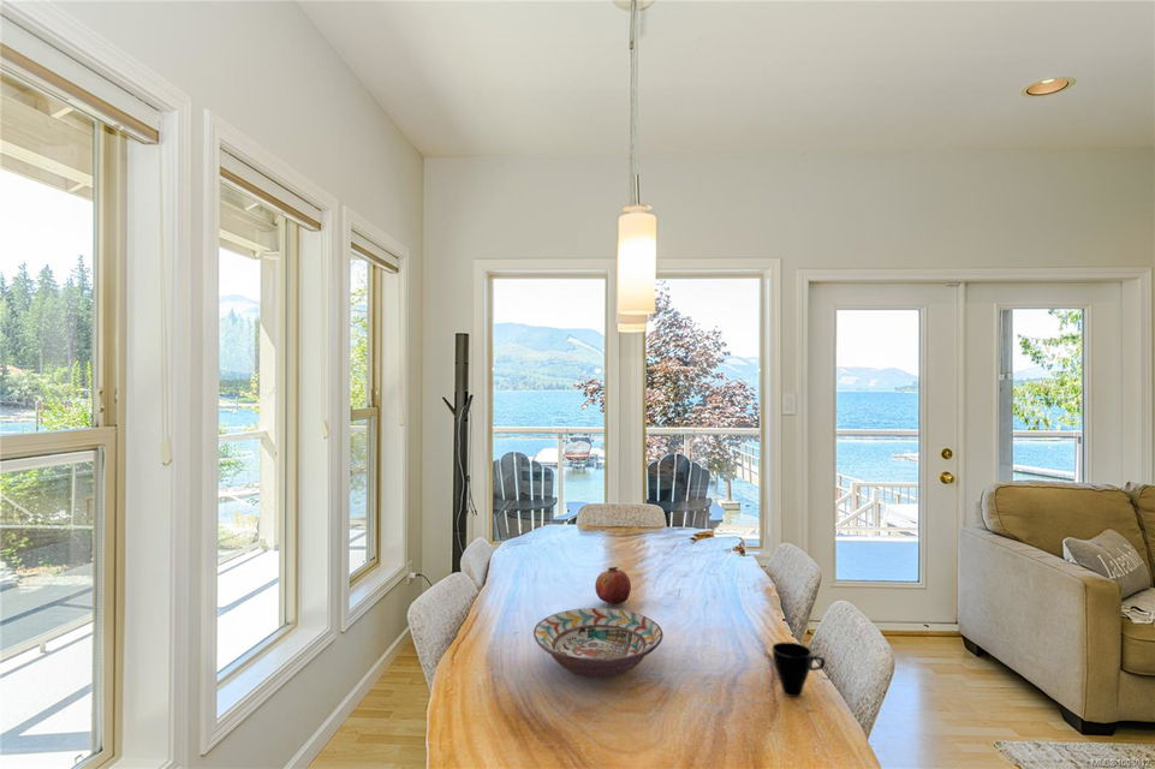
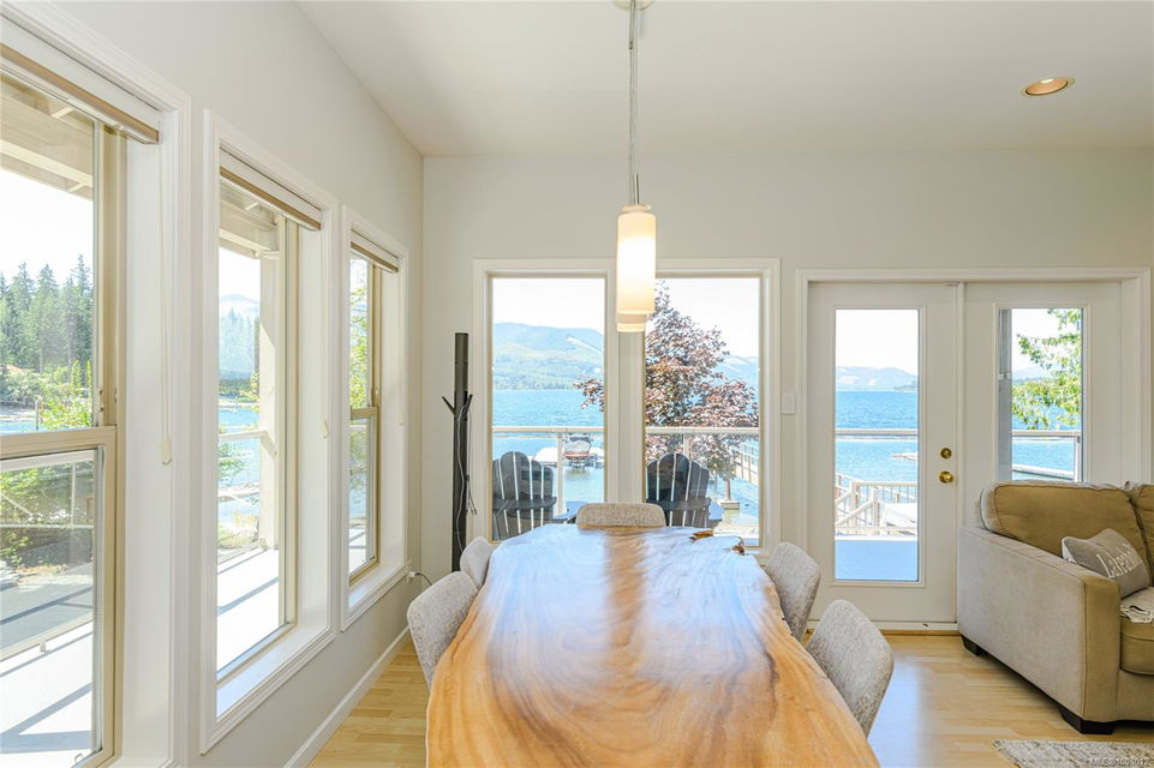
- cup (798, 670)
- fruit (613, 585)
- decorative bowl (597, 646)
